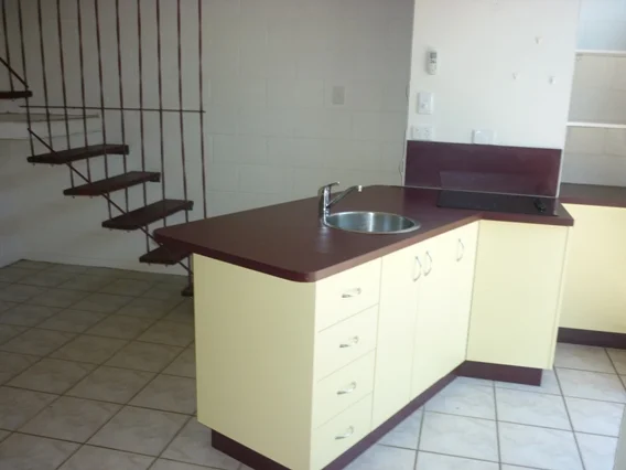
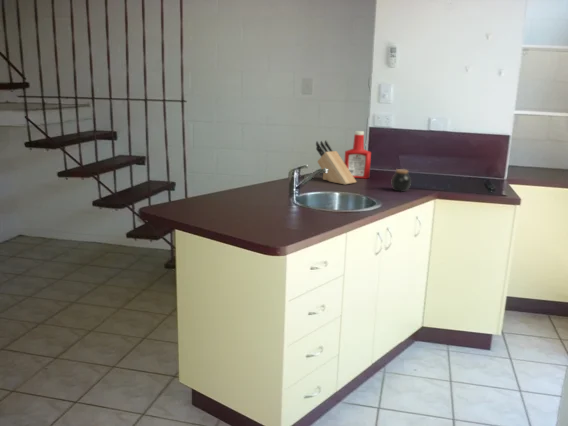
+ soap bottle (357, 154)
+ jar (401, 180)
+ knife block (334, 161)
